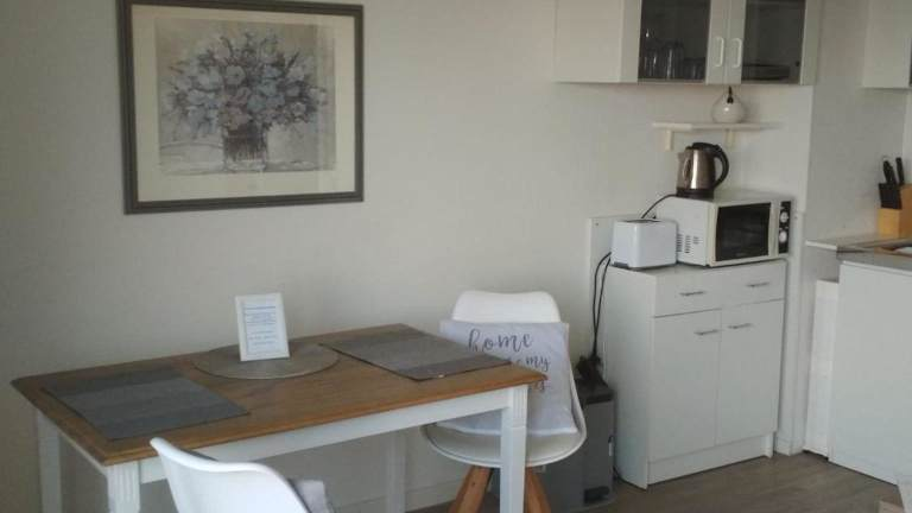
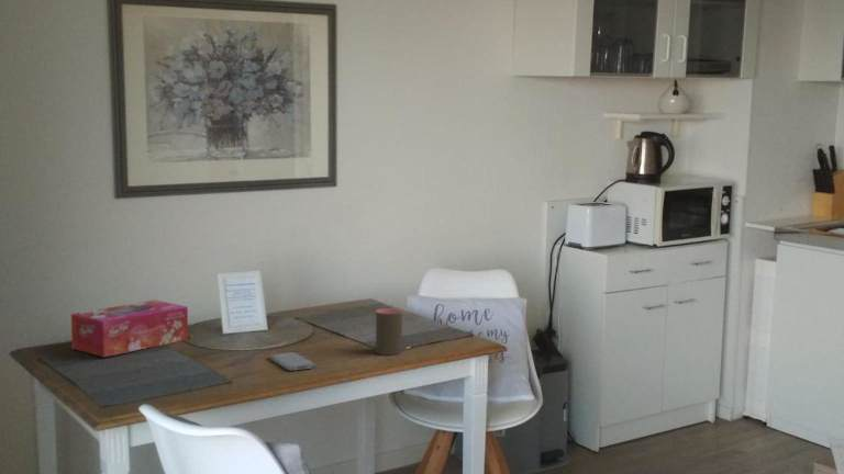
+ cup (388, 331)
+ smartphone (291, 361)
+ tissue box (131, 327)
